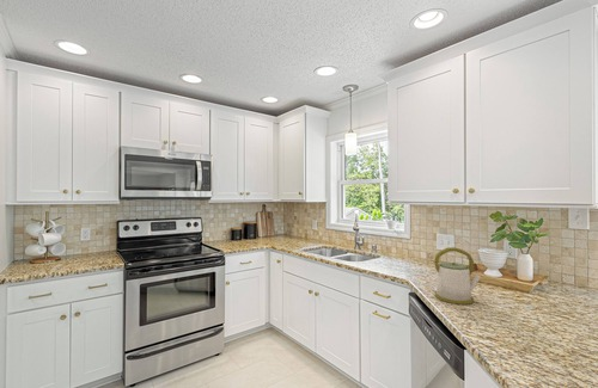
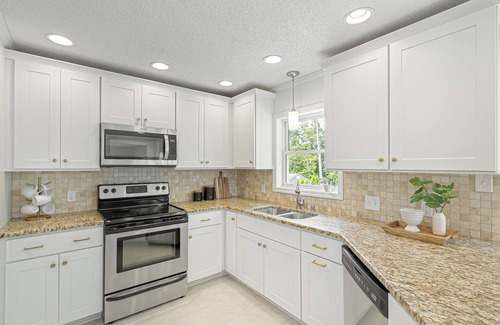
- kettle (457, 272)
